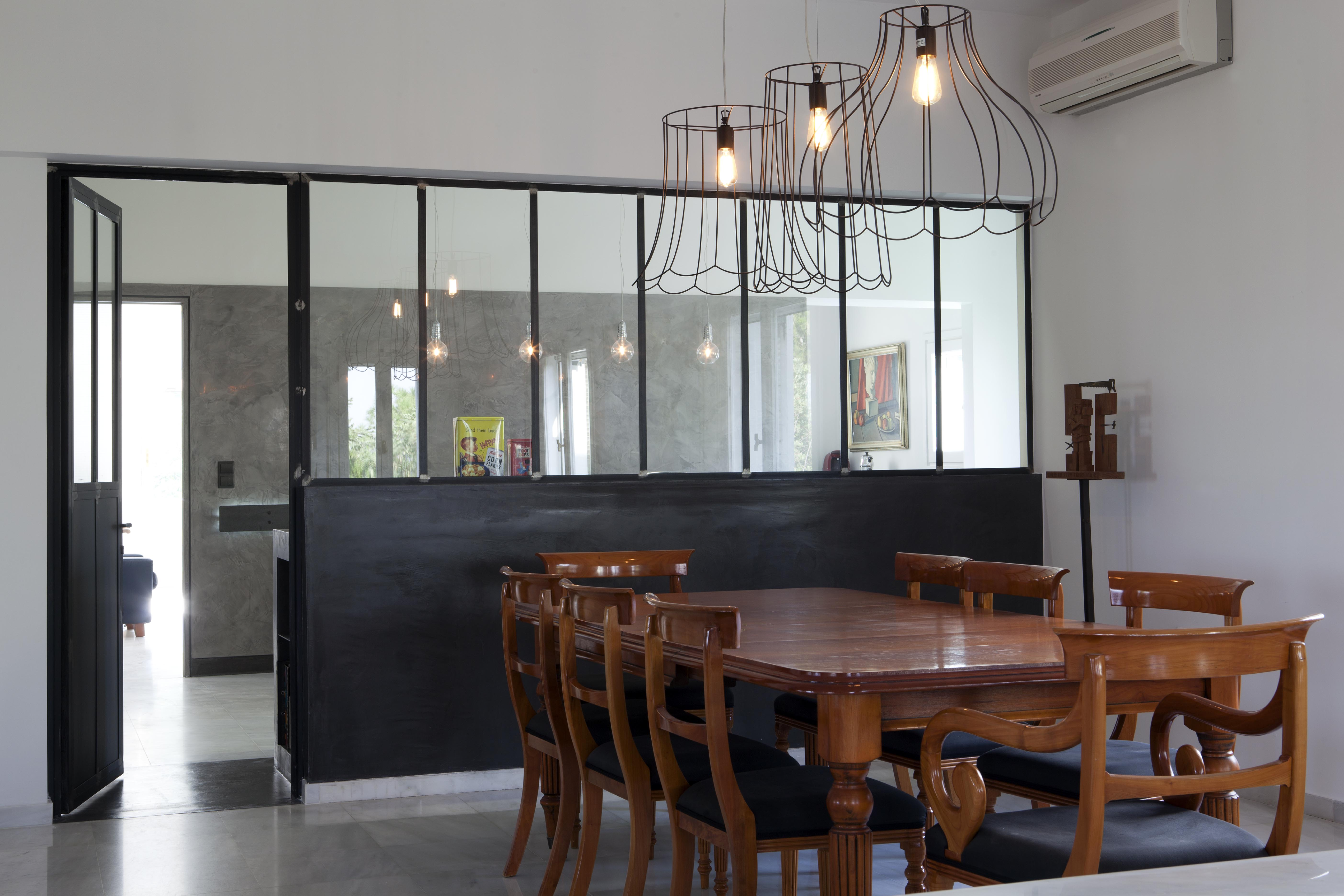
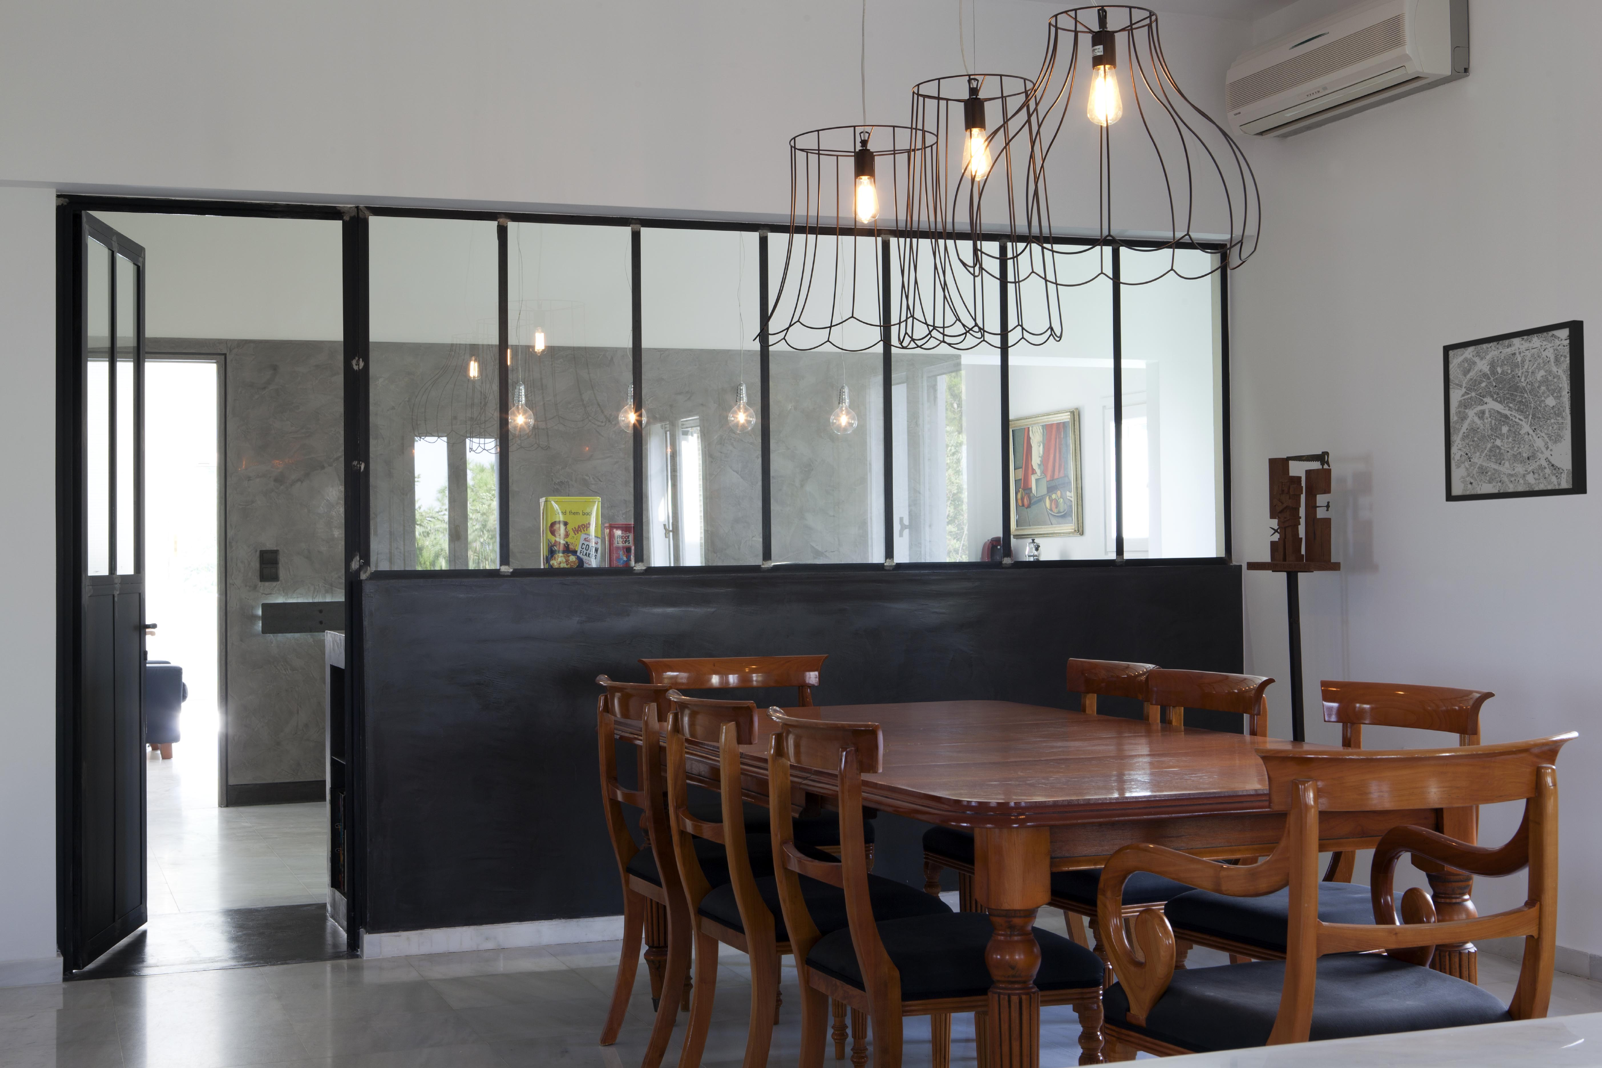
+ wall art (1511, 416)
